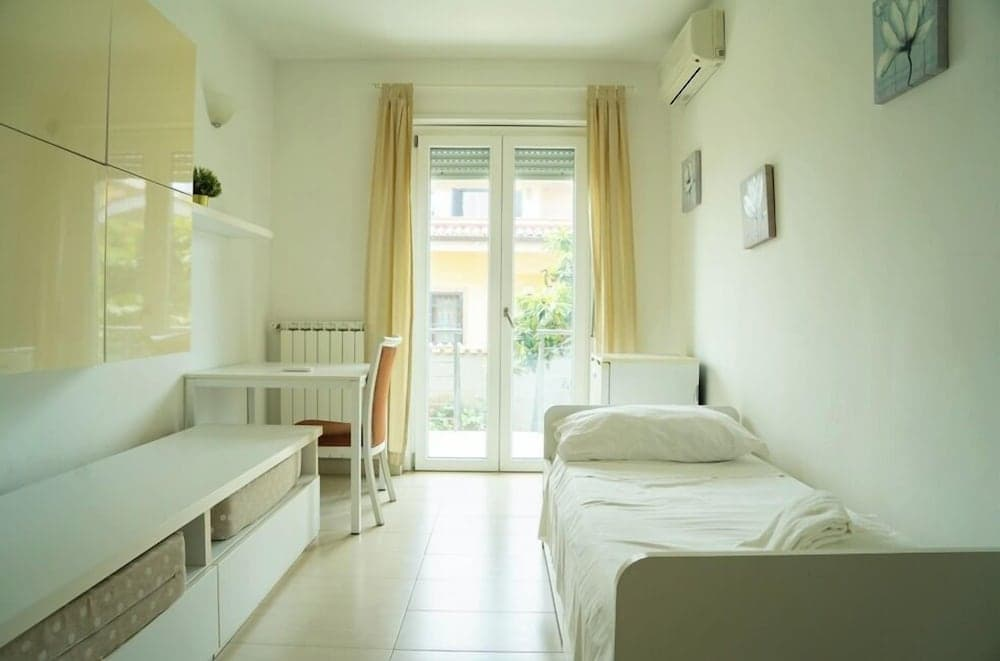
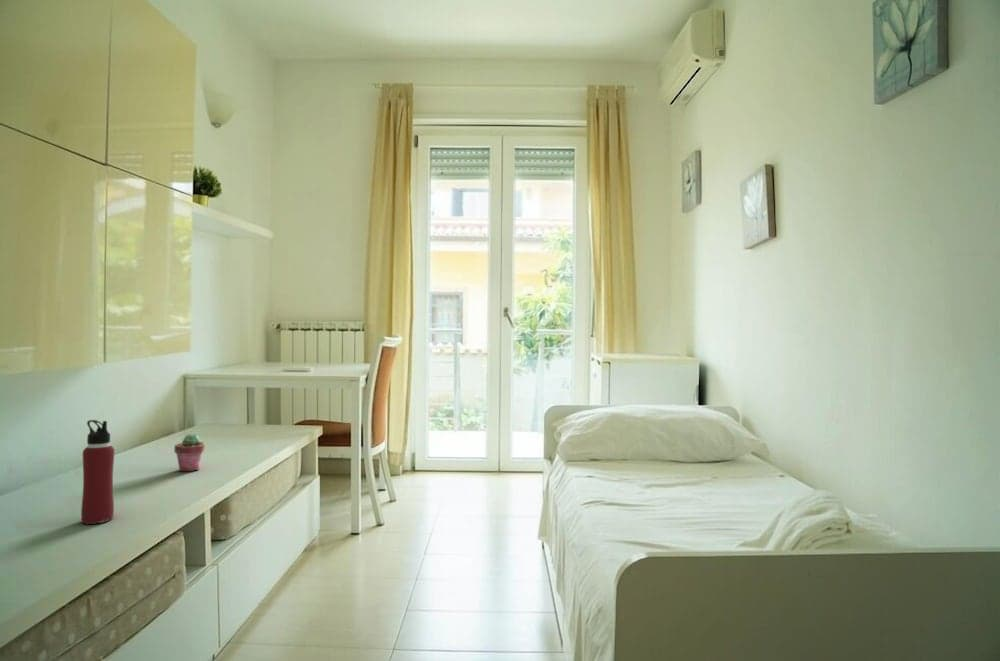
+ water bottle (98, 469)
+ potted succulent (189, 451)
